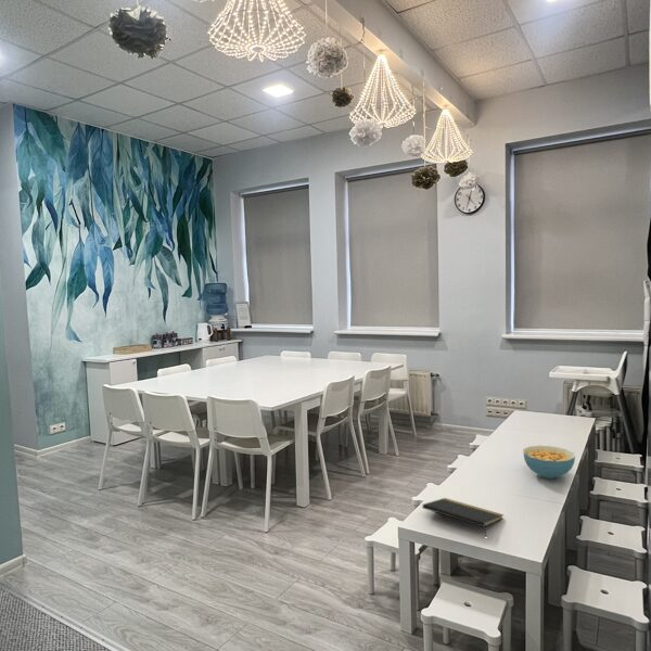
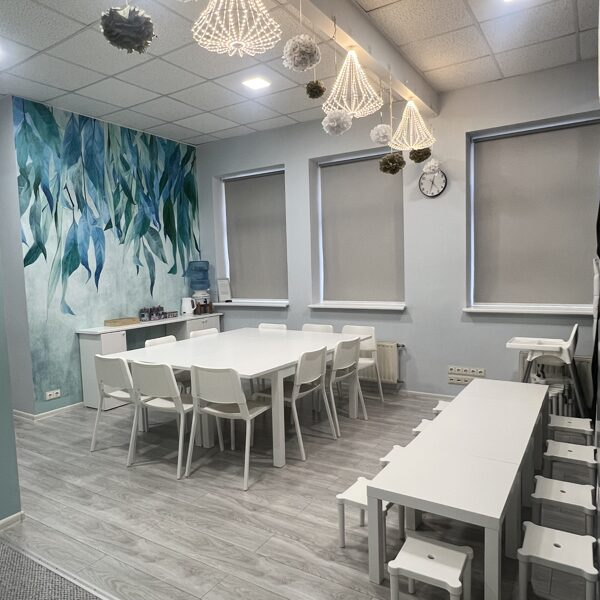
- notepad (462, 511)
- cereal bowl (548, 464)
